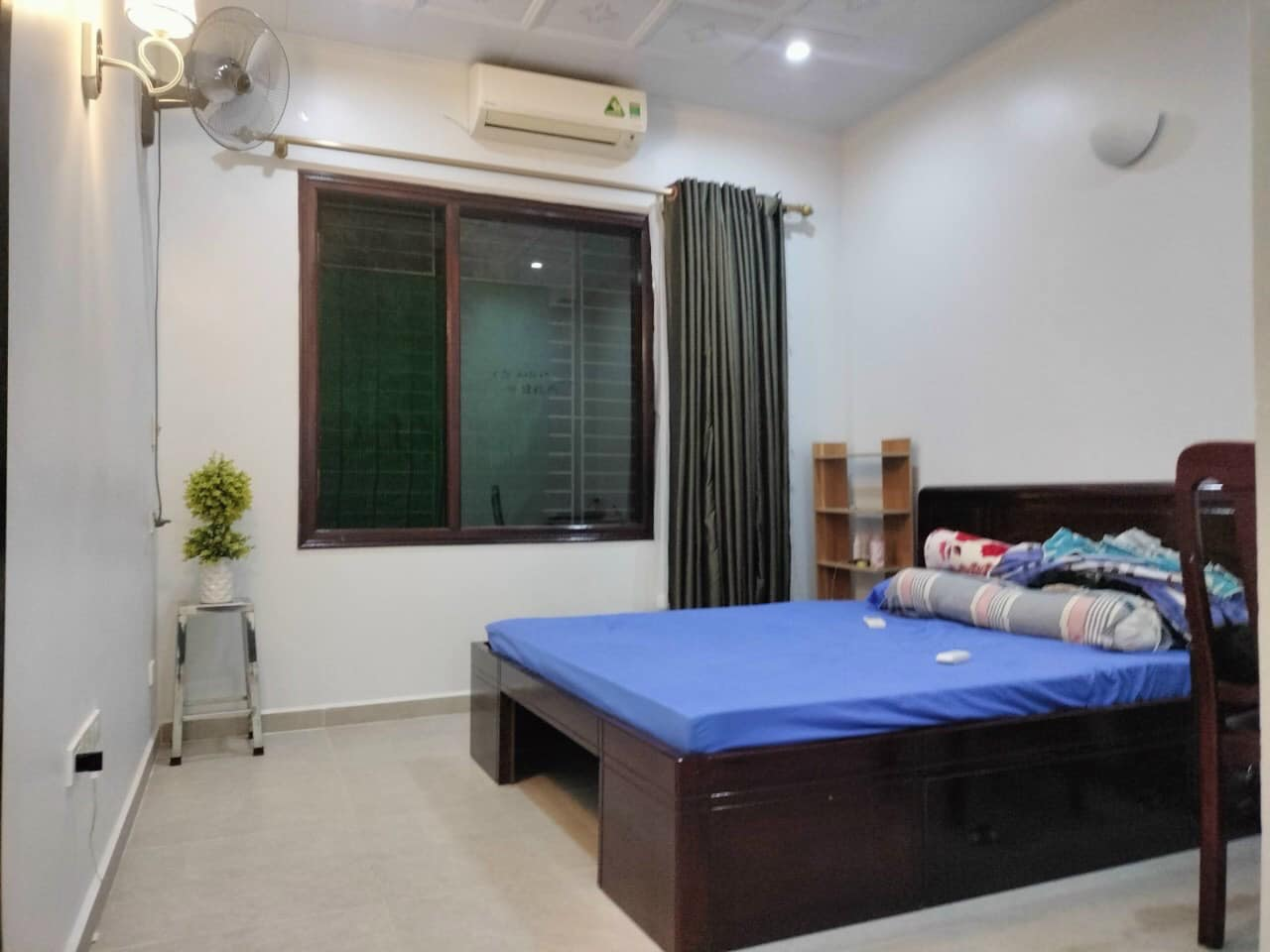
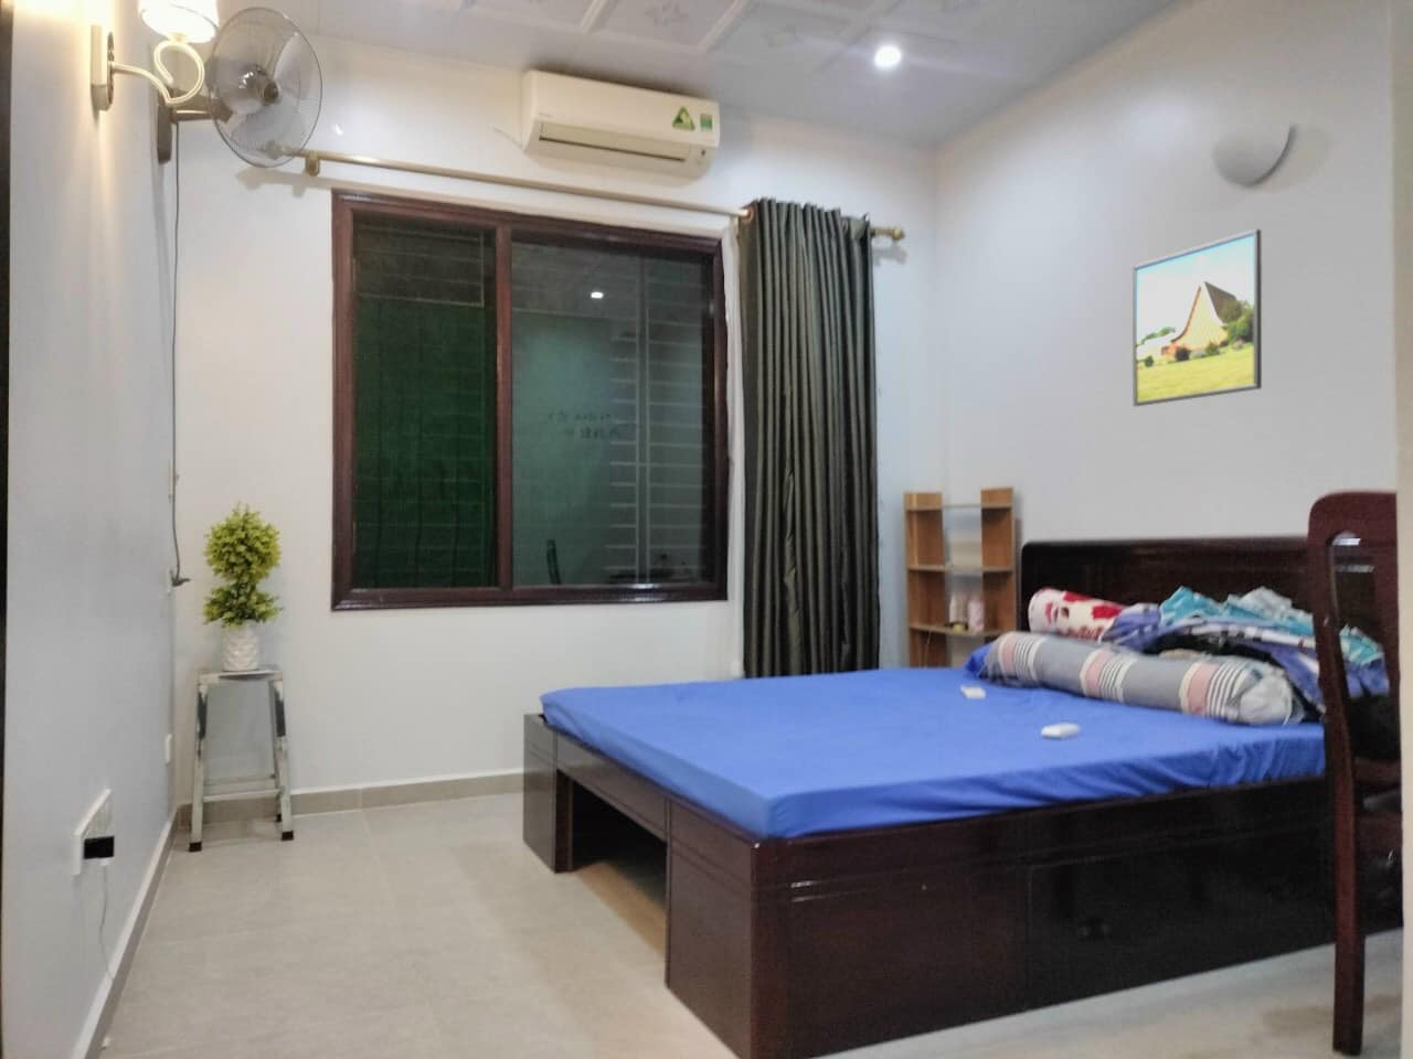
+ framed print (1193, 324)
